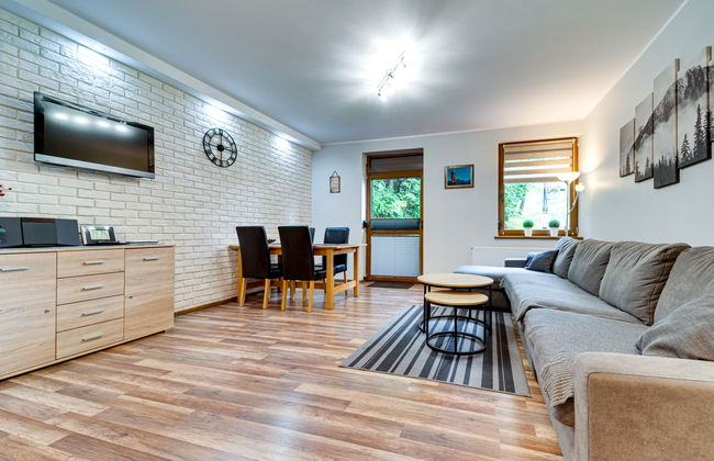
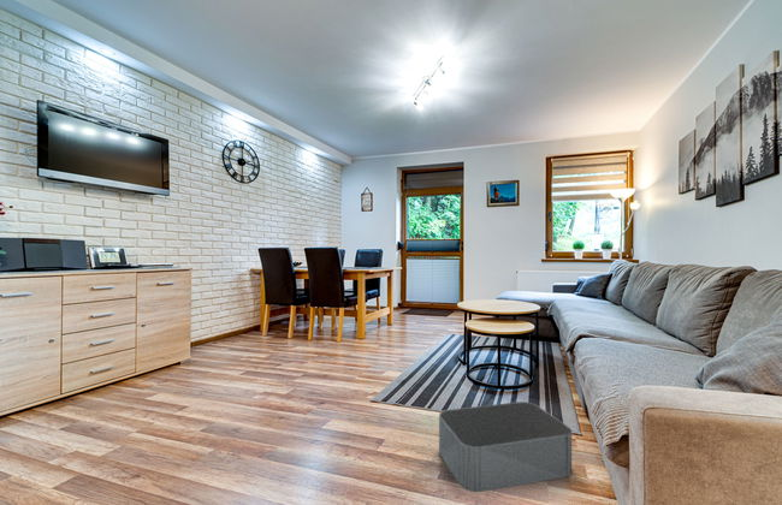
+ storage bin (502, 440)
